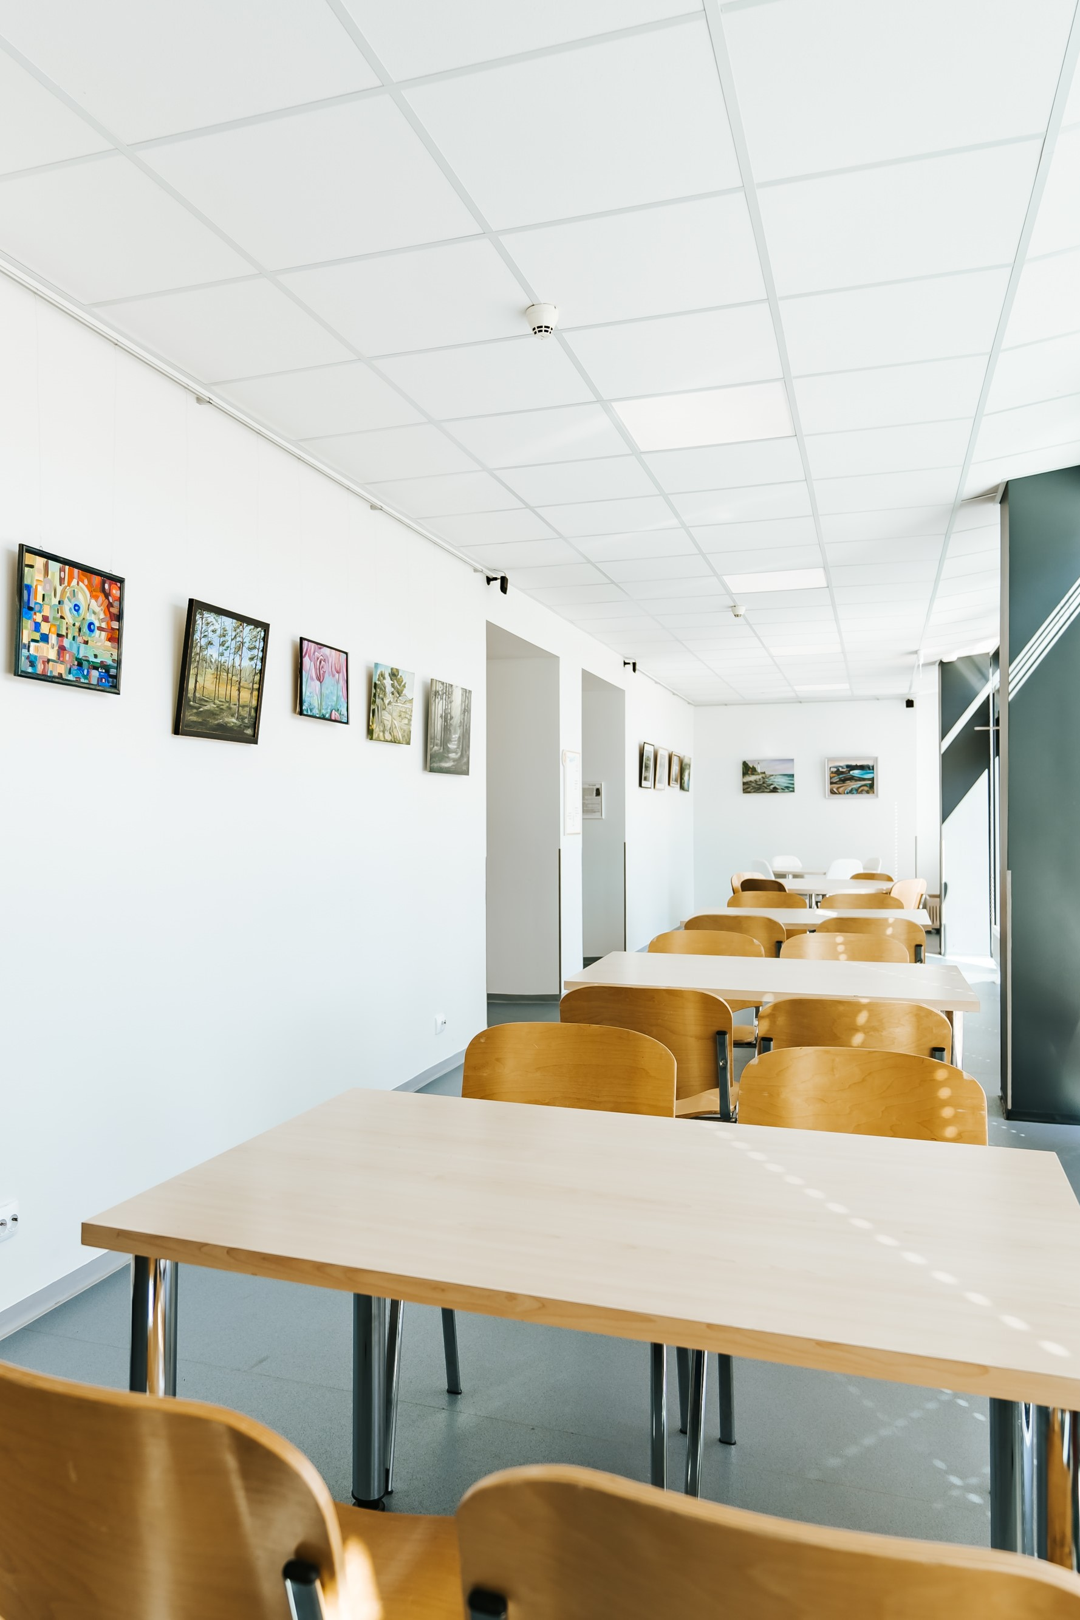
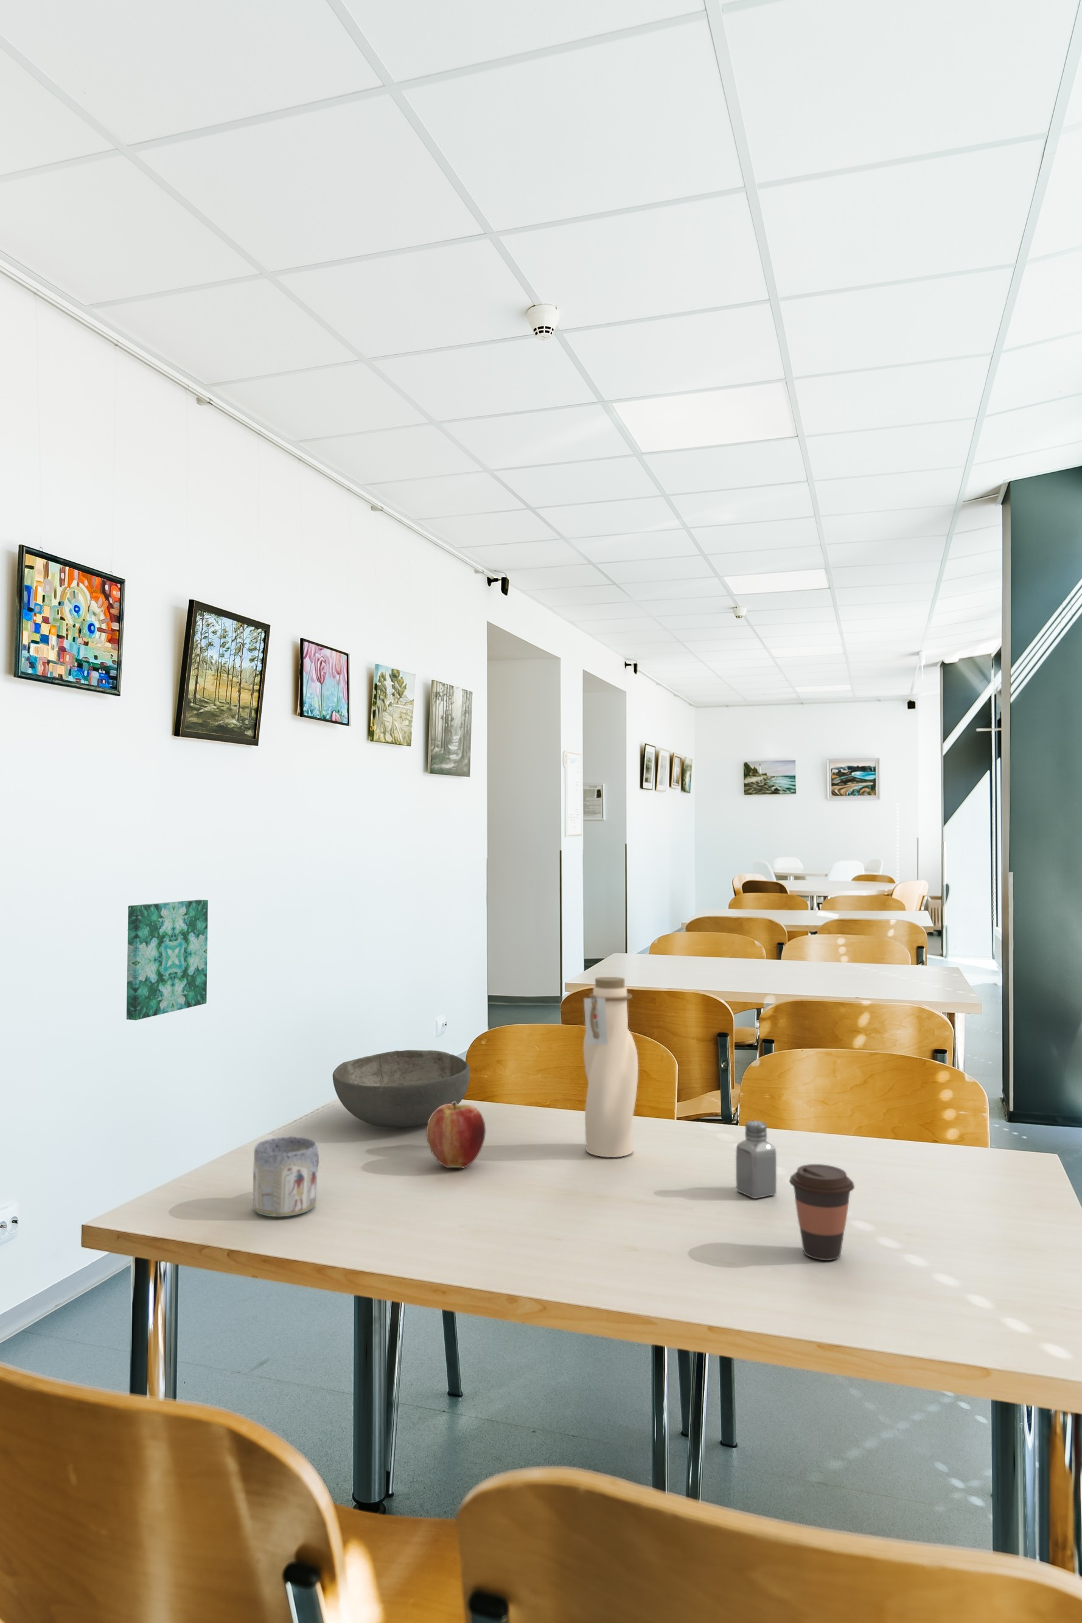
+ saltshaker (756, 1157)
+ wall art (169, 956)
+ water bottle (609, 1065)
+ coffee cup (821, 1212)
+ apple (455, 1133)
+ bowl (401, 1092)
+ mug (291, 1171)
